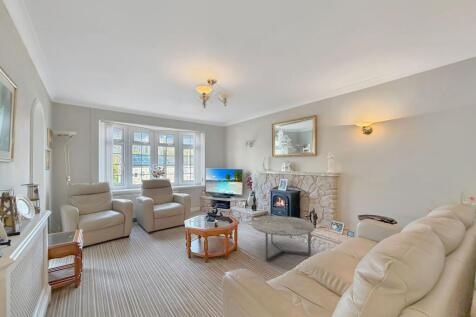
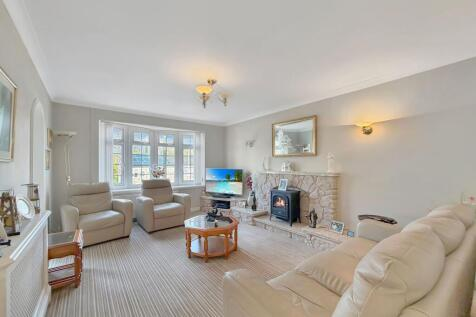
- coffee table (282, 235)
